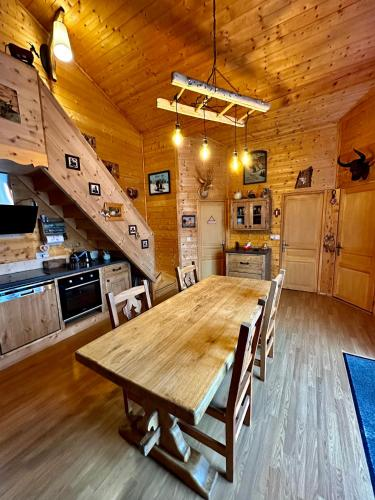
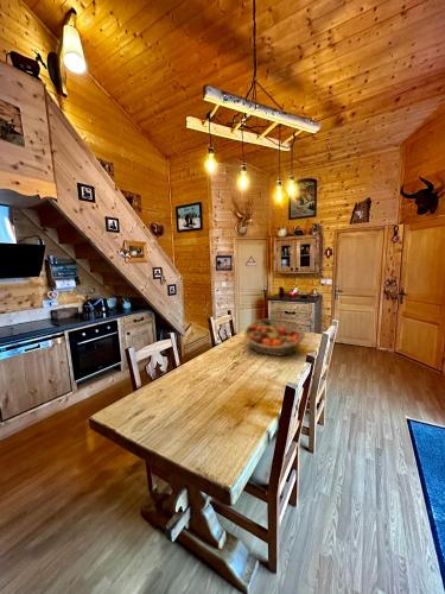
+ fruit basket (273, 336)
